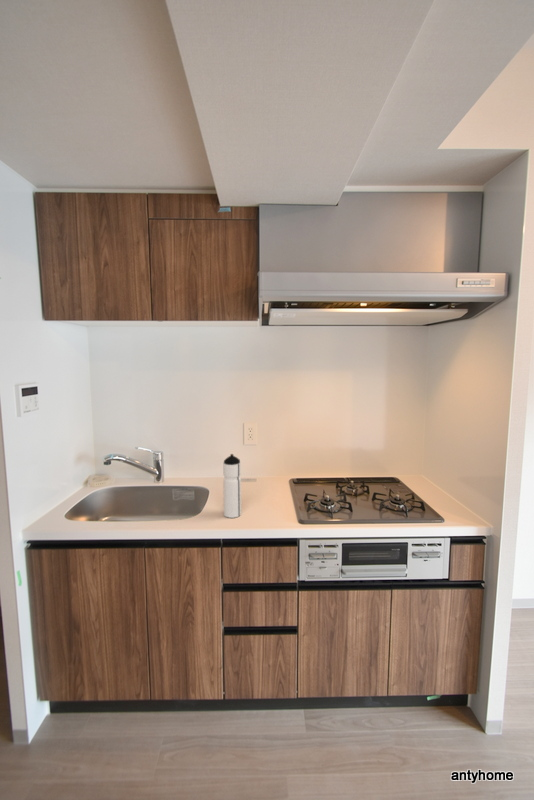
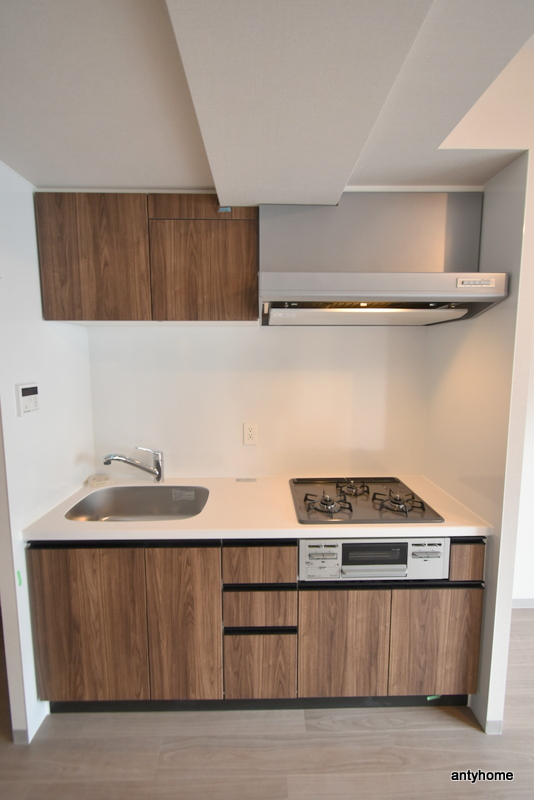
- water bottle (232, 484)
